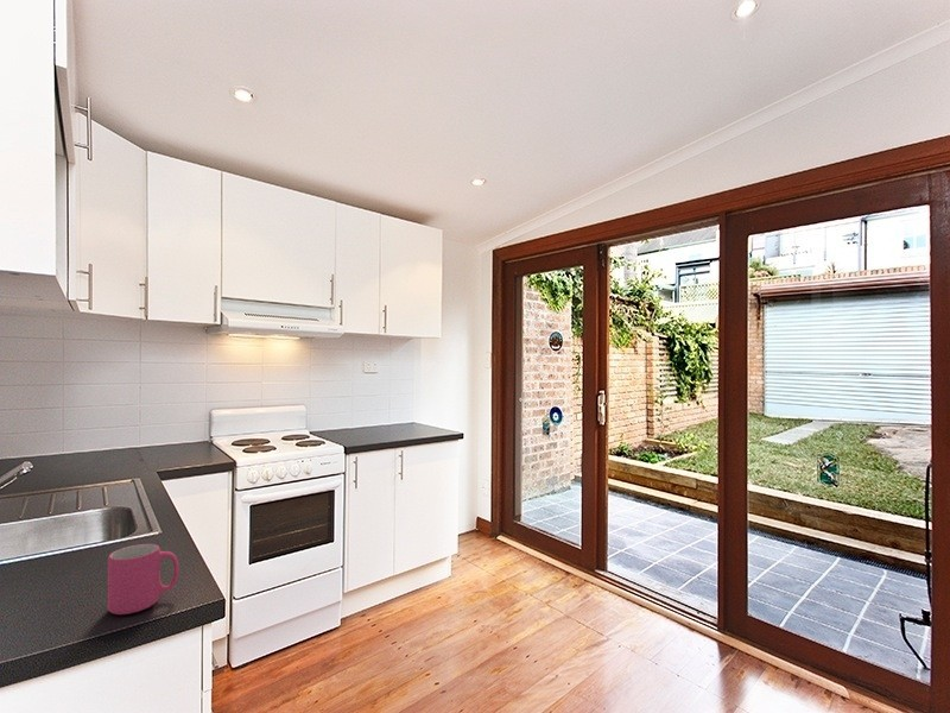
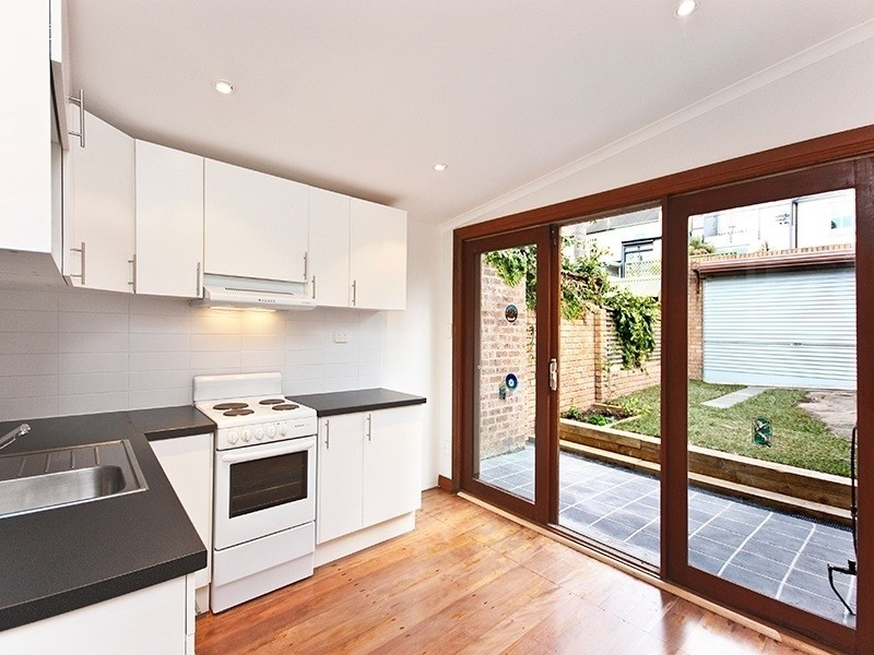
- mug (144, 576)
